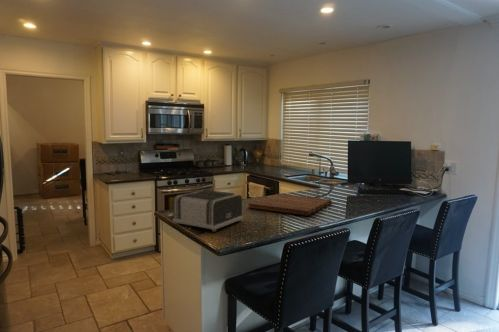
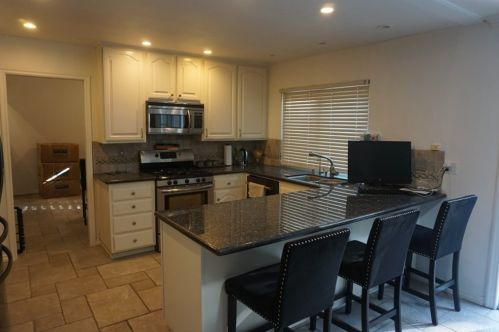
- cutting board (291, 203)
- toaster (206, 208)
